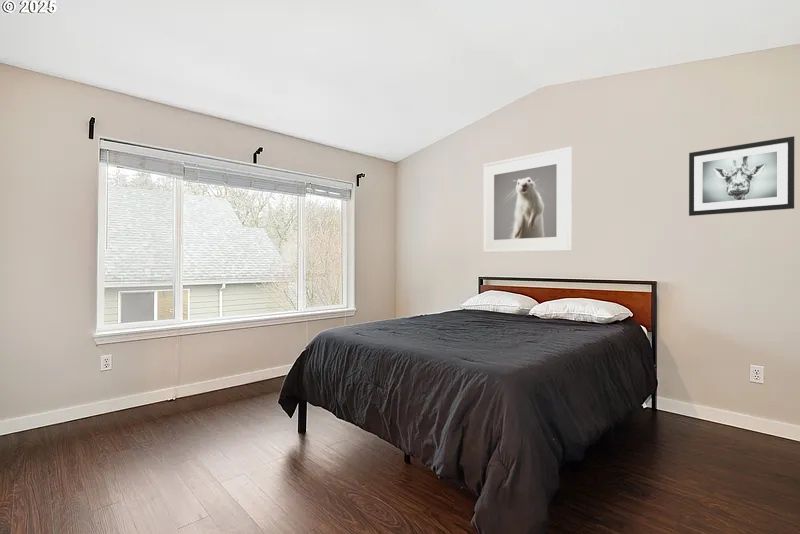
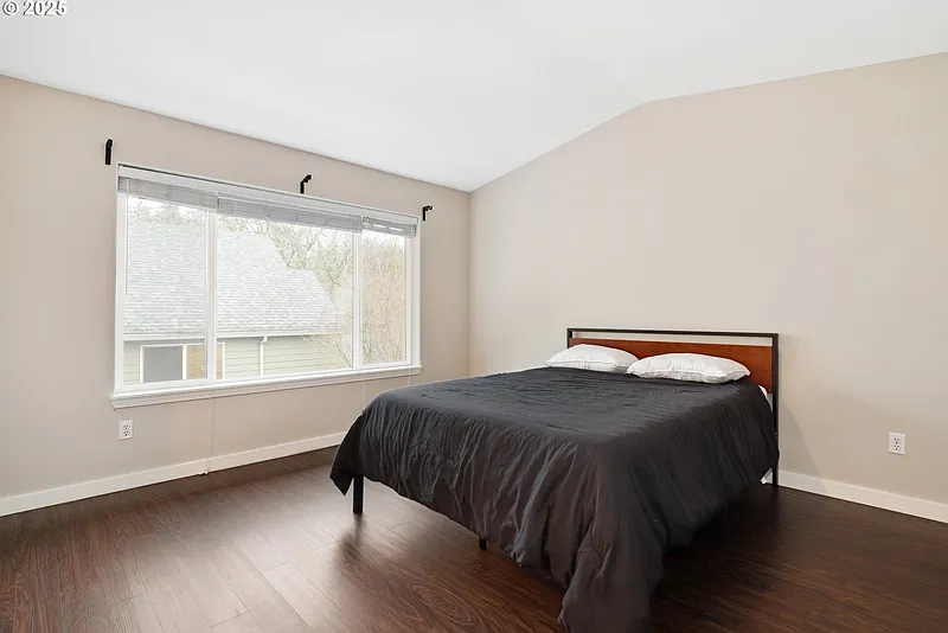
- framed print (523, 204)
- wall art (738, 178)
